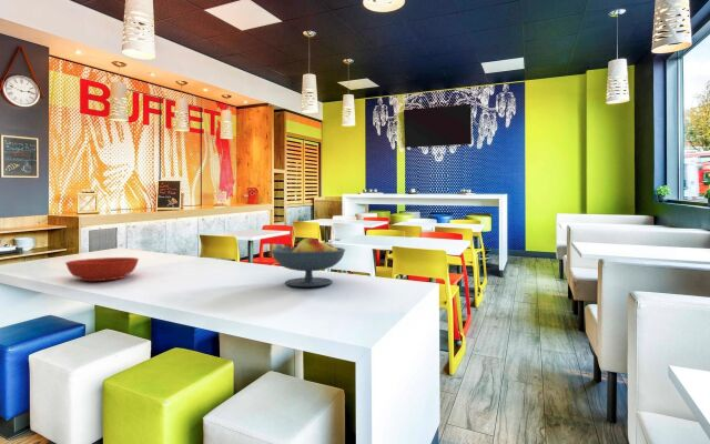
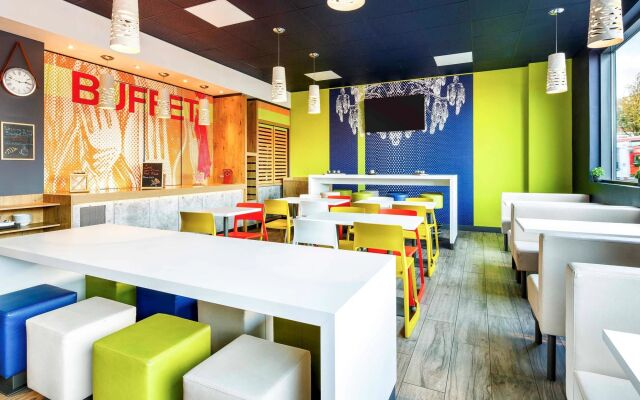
- bowl (103, 269)
- fruit bowl (308, 260)
